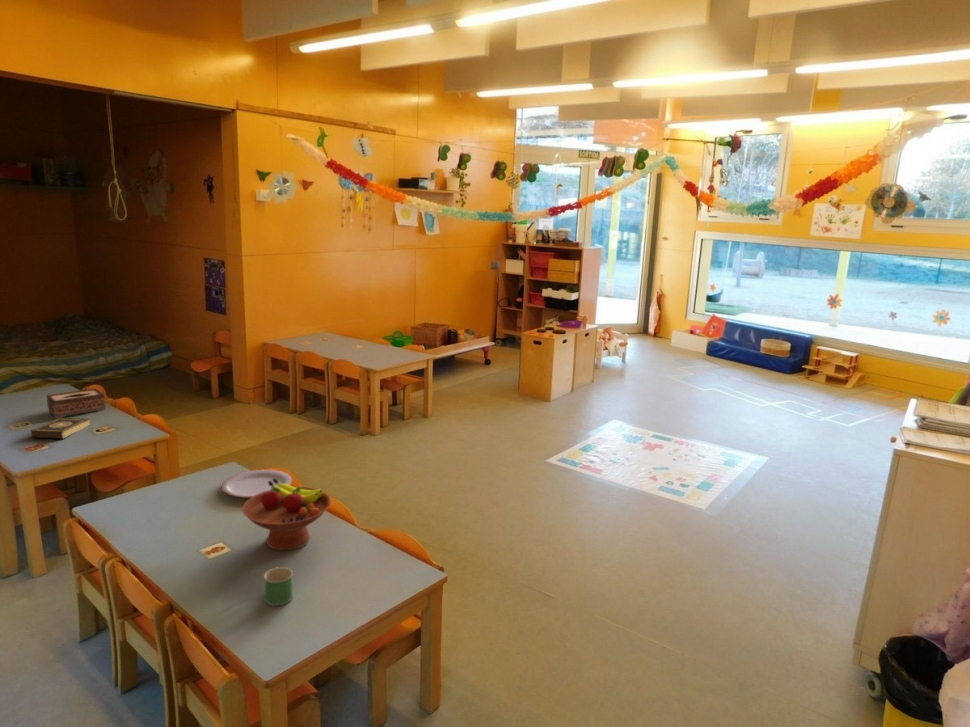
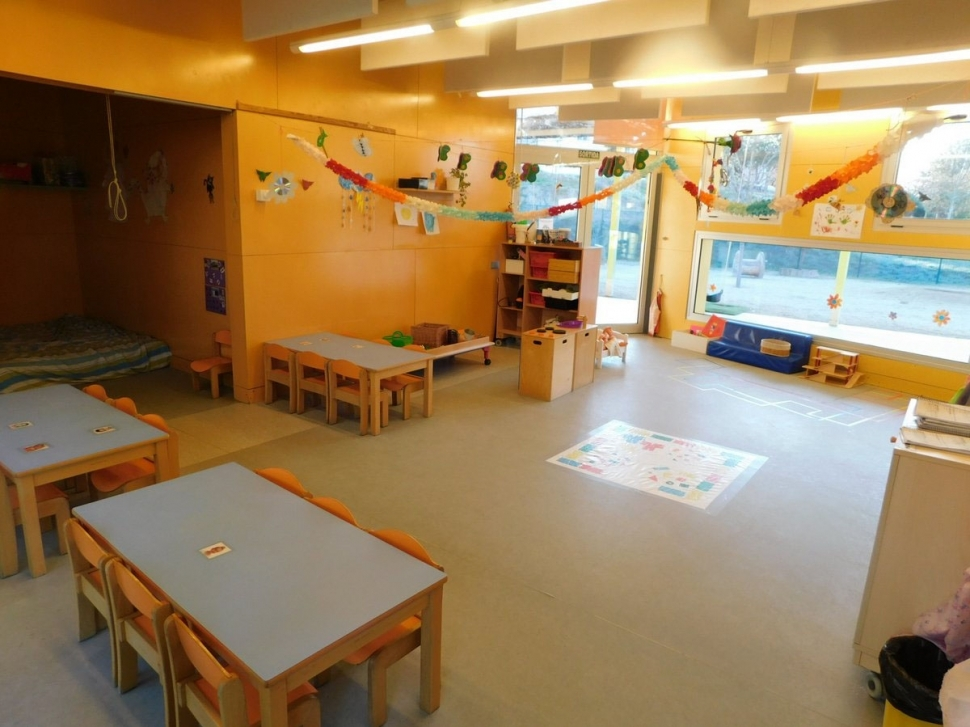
- fruit bowl (287, 515)
- mug (276, 584)
- book (61, 427)
- tissue box (76, 402)
- plate (257, 485)
